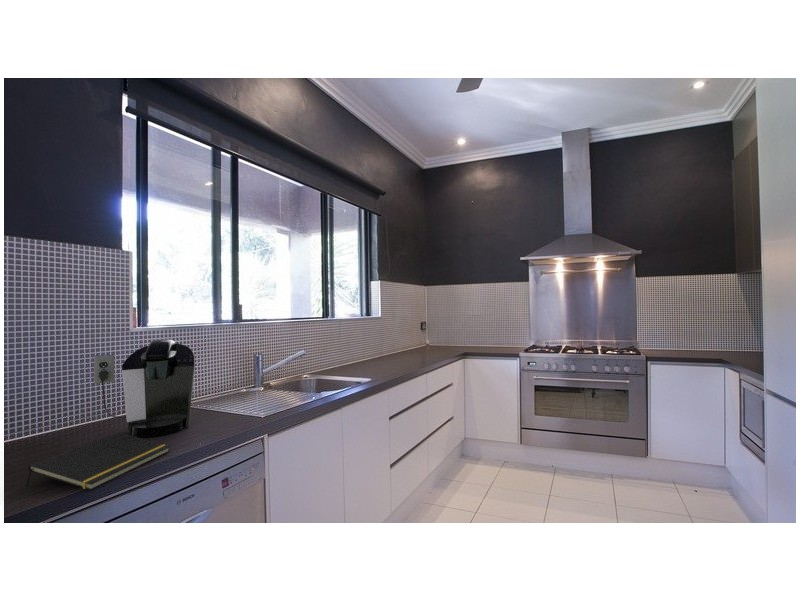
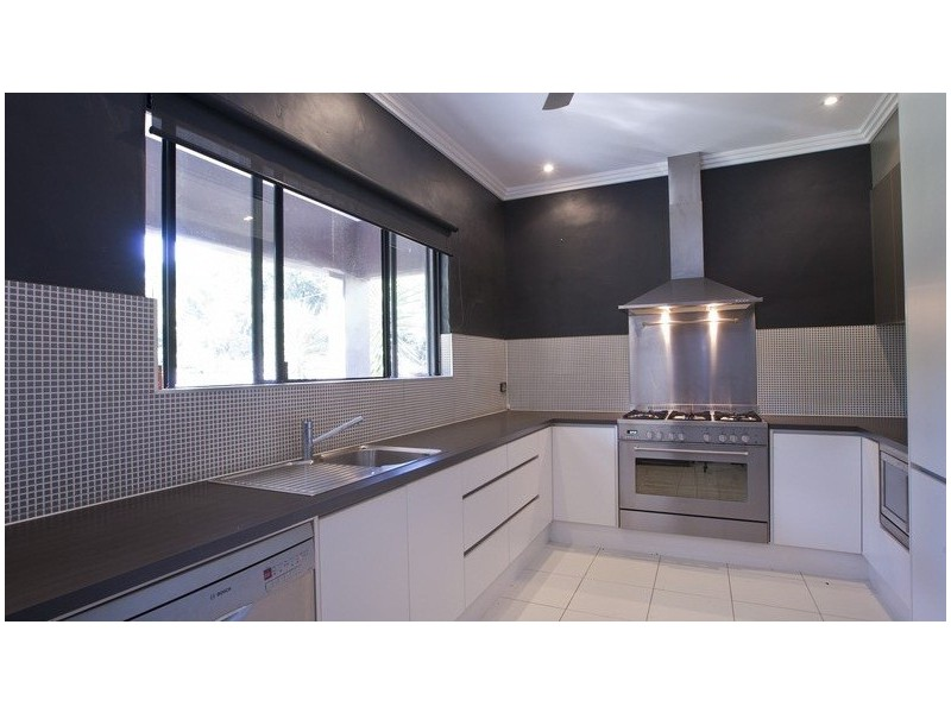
- coffee maker (141, 384)
- notepad (106, 457)
